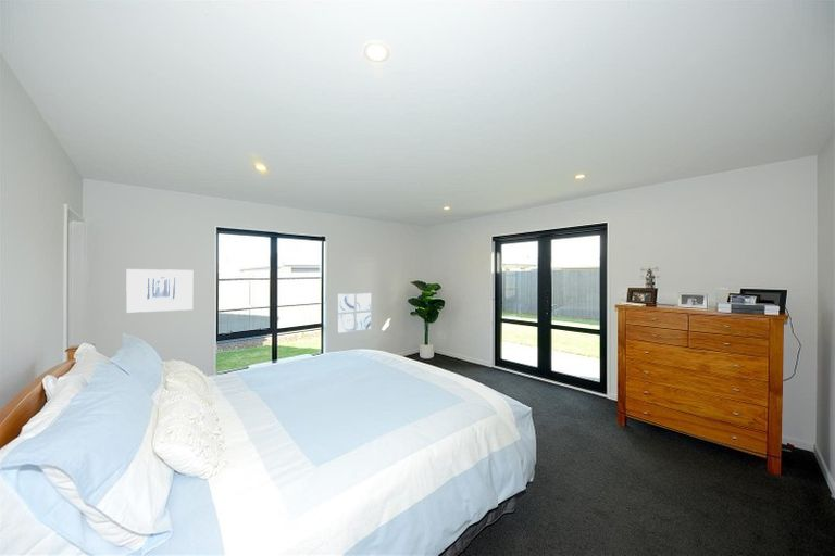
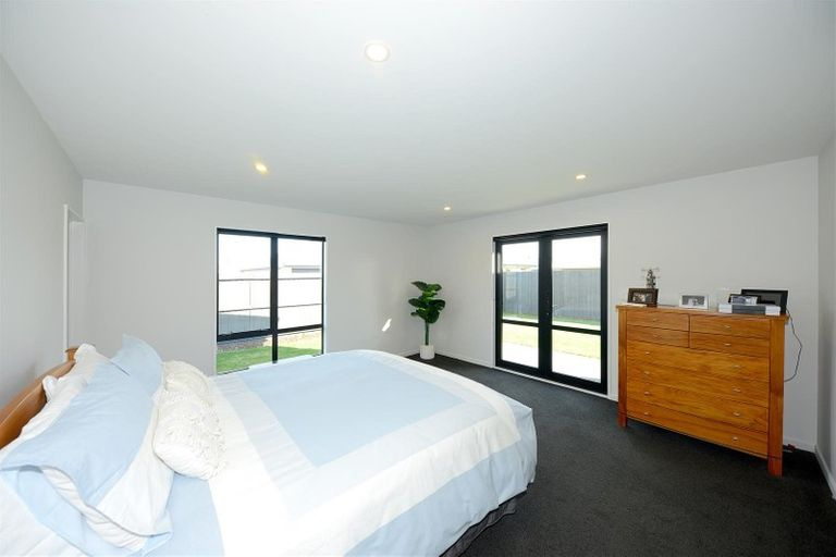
- wall art (161, 290)
- wall art (356, 313)
